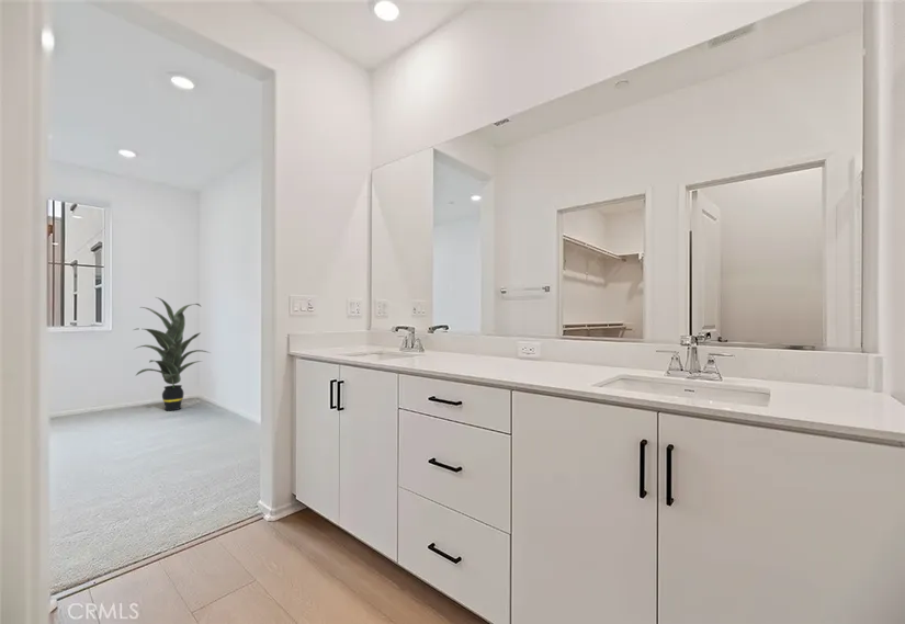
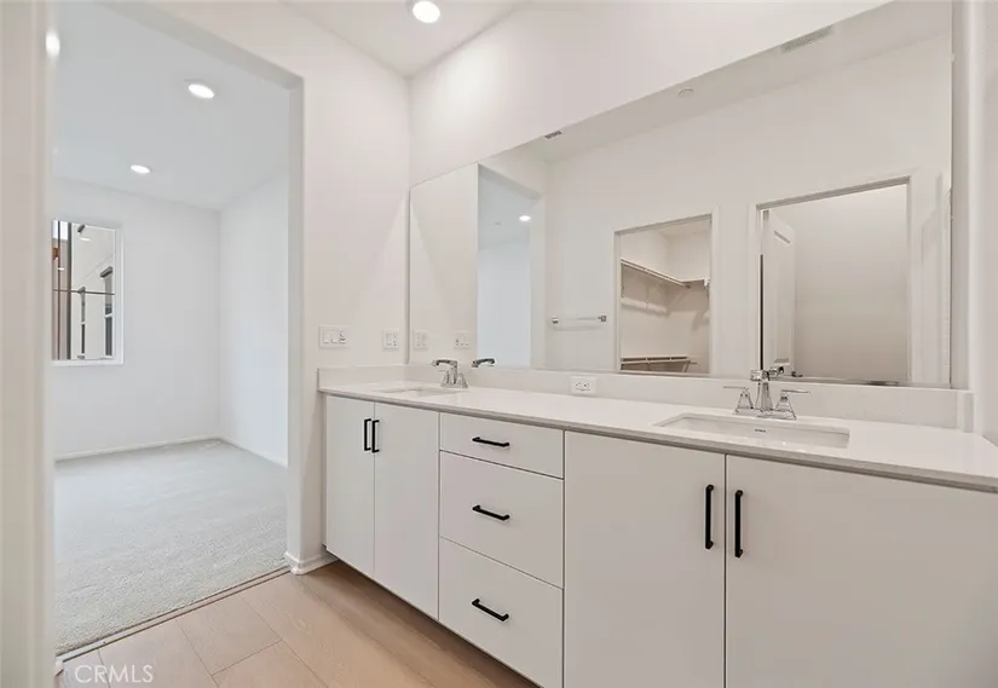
- indoor plant (167, 353)
